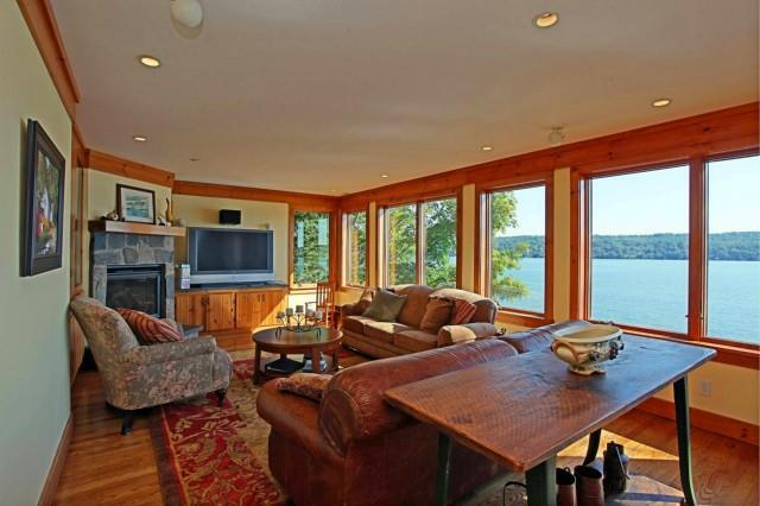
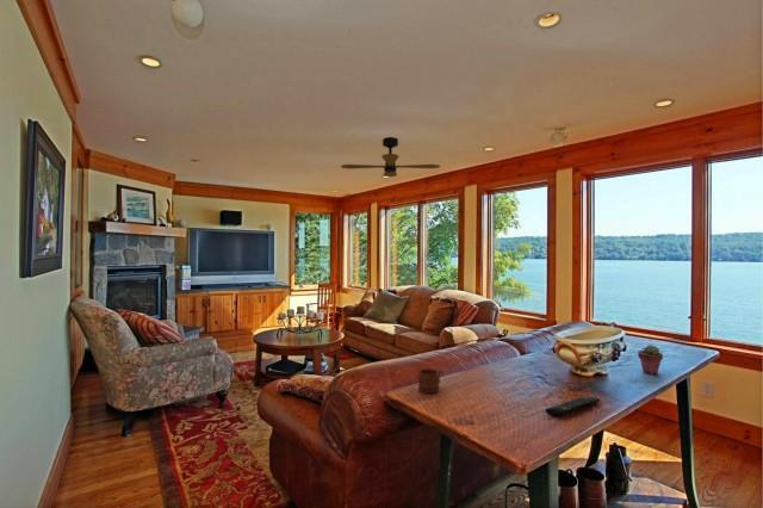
+ potted succulent (650, 358)
+ remote control (573, 405)
+ ceiling fan (390, 155)
+ mug (433, 379)
